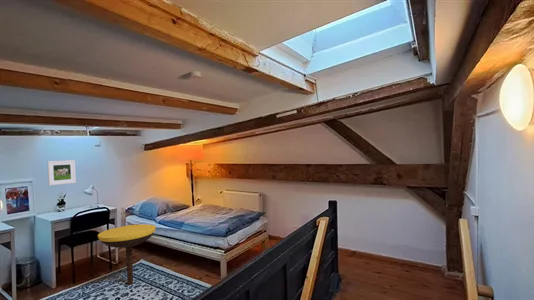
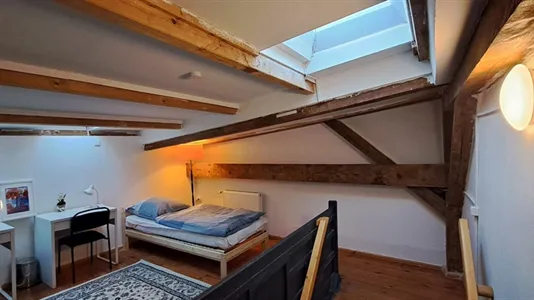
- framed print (62, 172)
- side table (129, 256)
